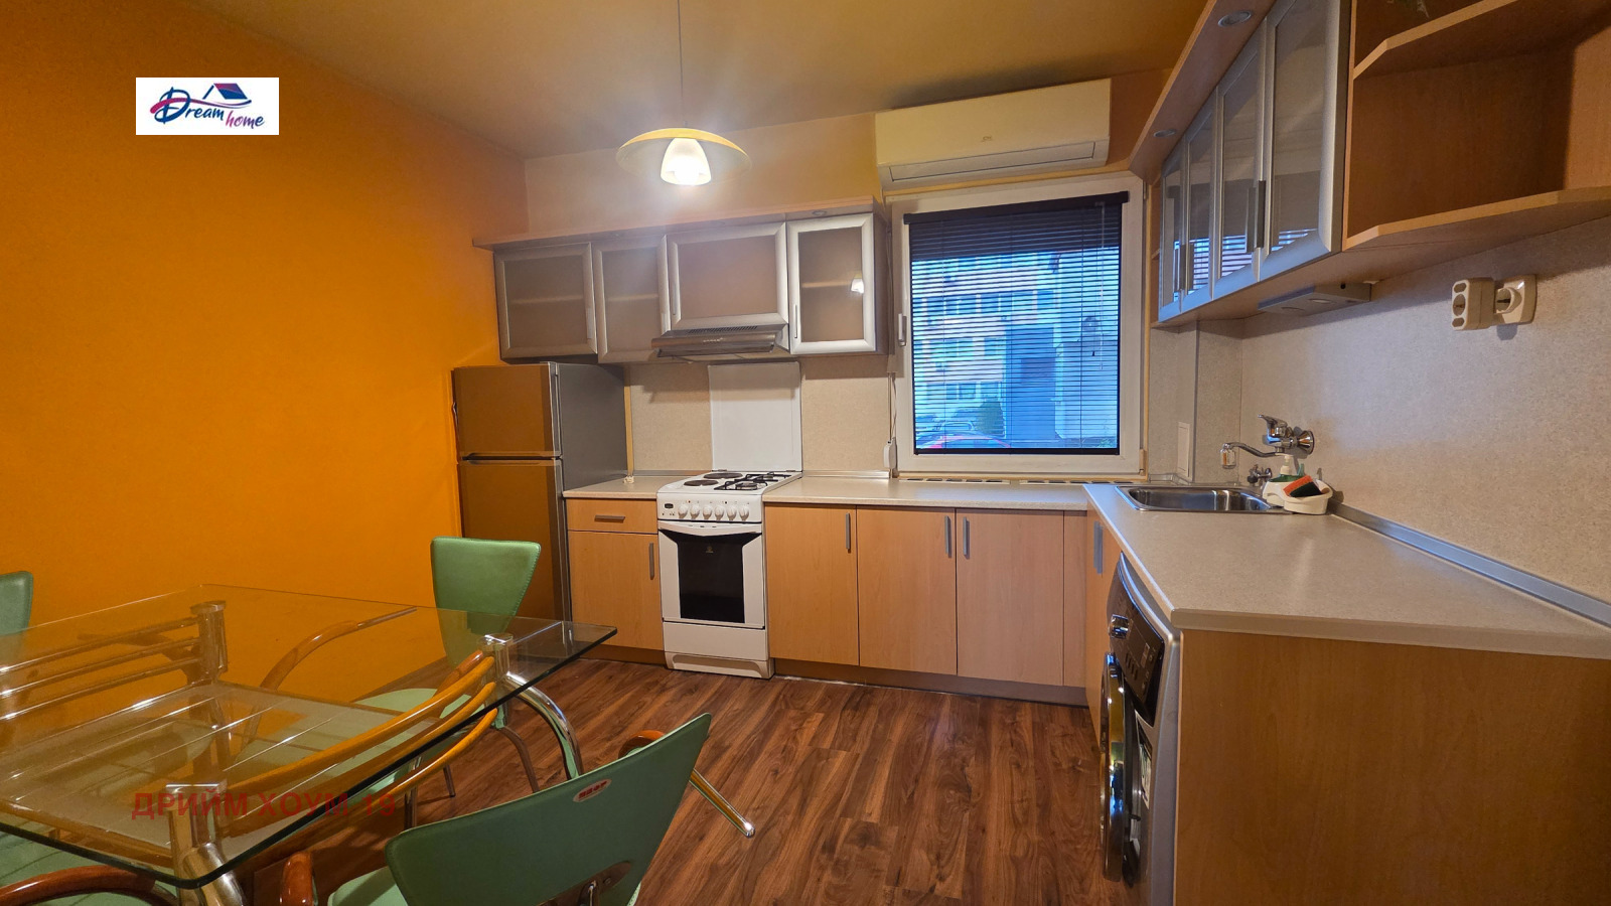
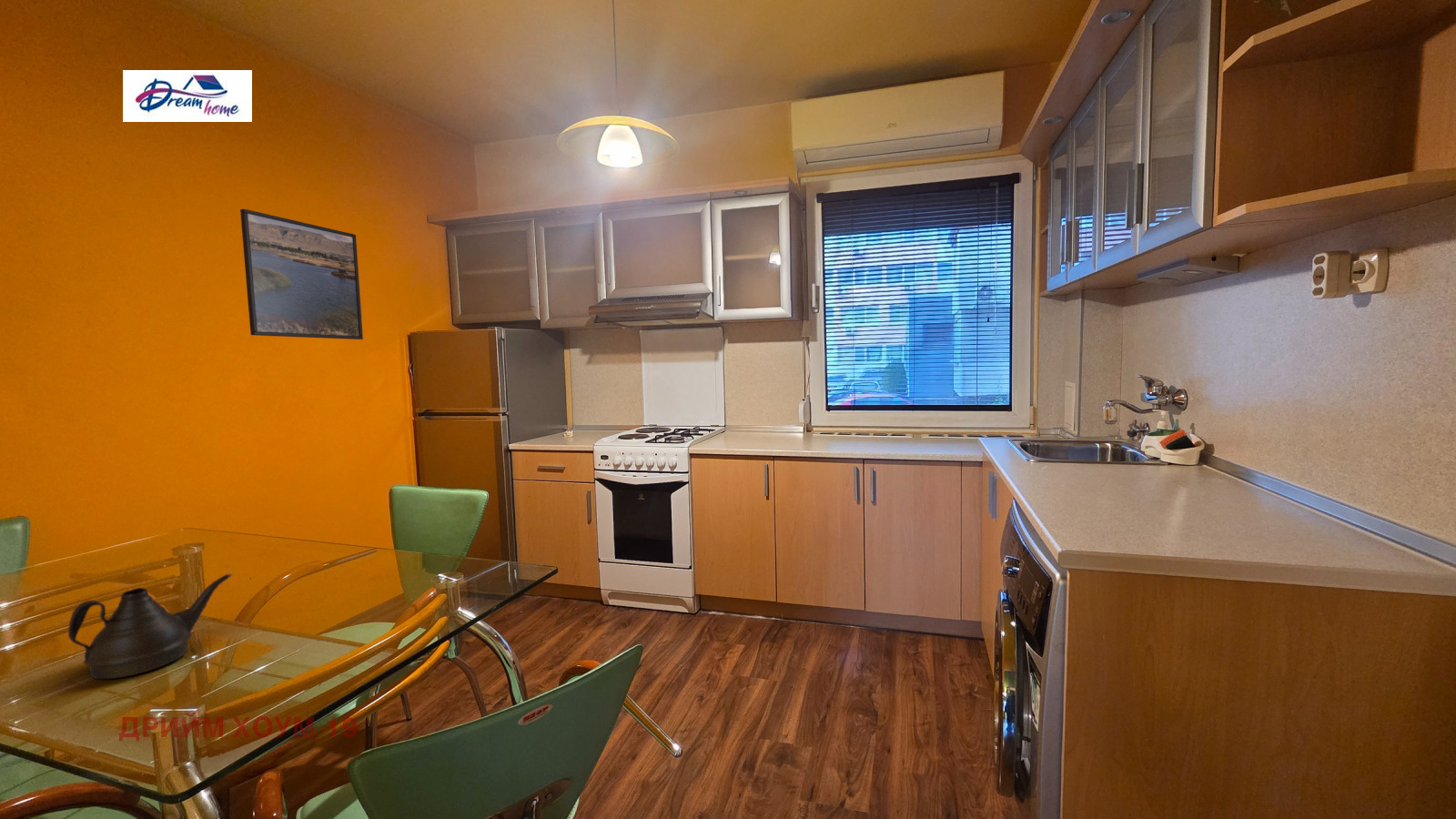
+ teapot (158, 621)
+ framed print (308, 280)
